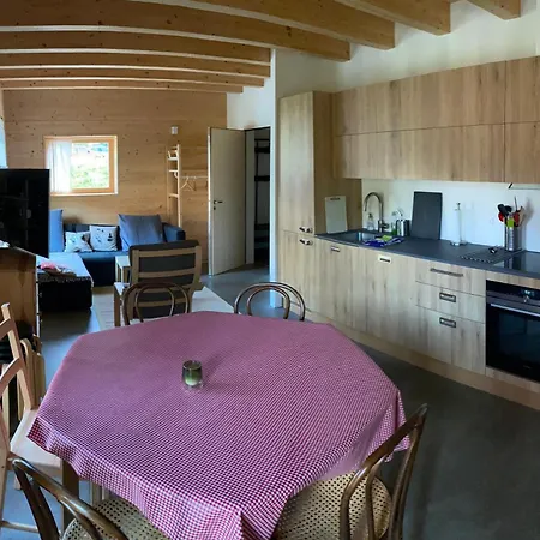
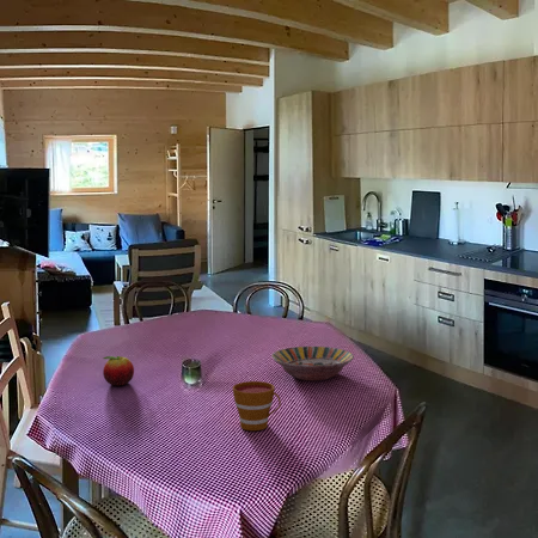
+ fruit (118, 369)
+ cup (257, 406)
+ serving bowl (312, 365)
